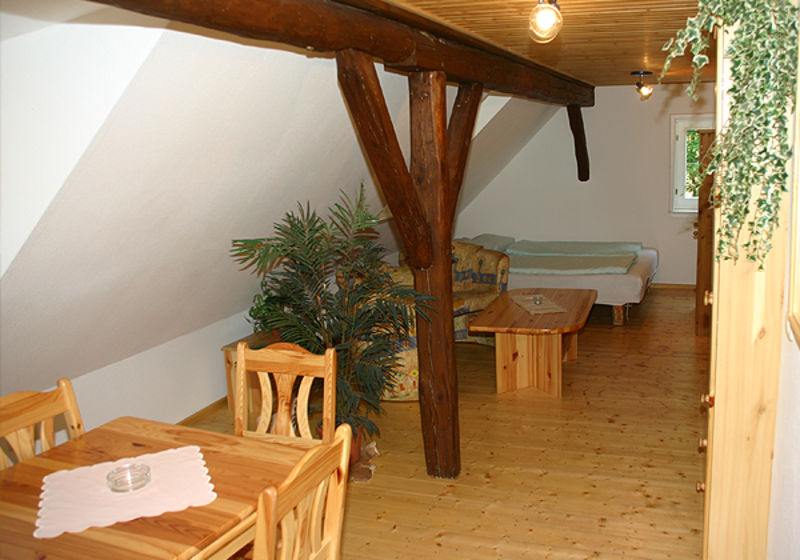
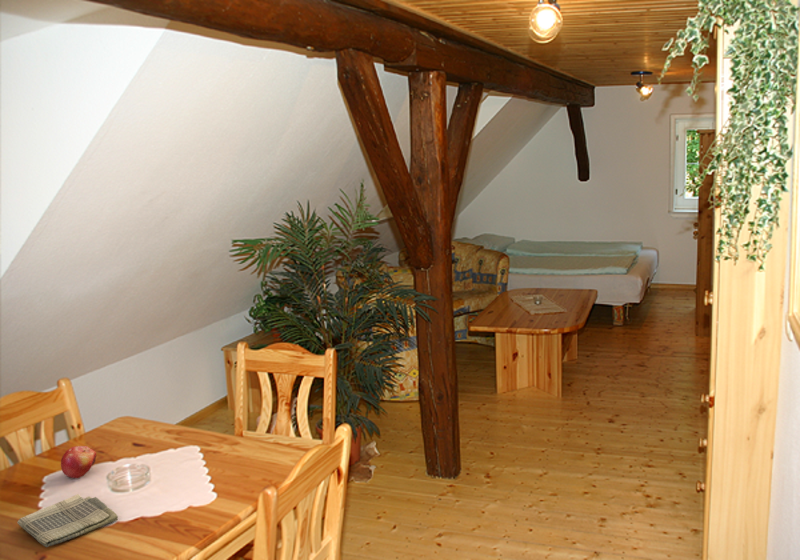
+ dish towel (68, 517)
+ fruit (79, 460)
